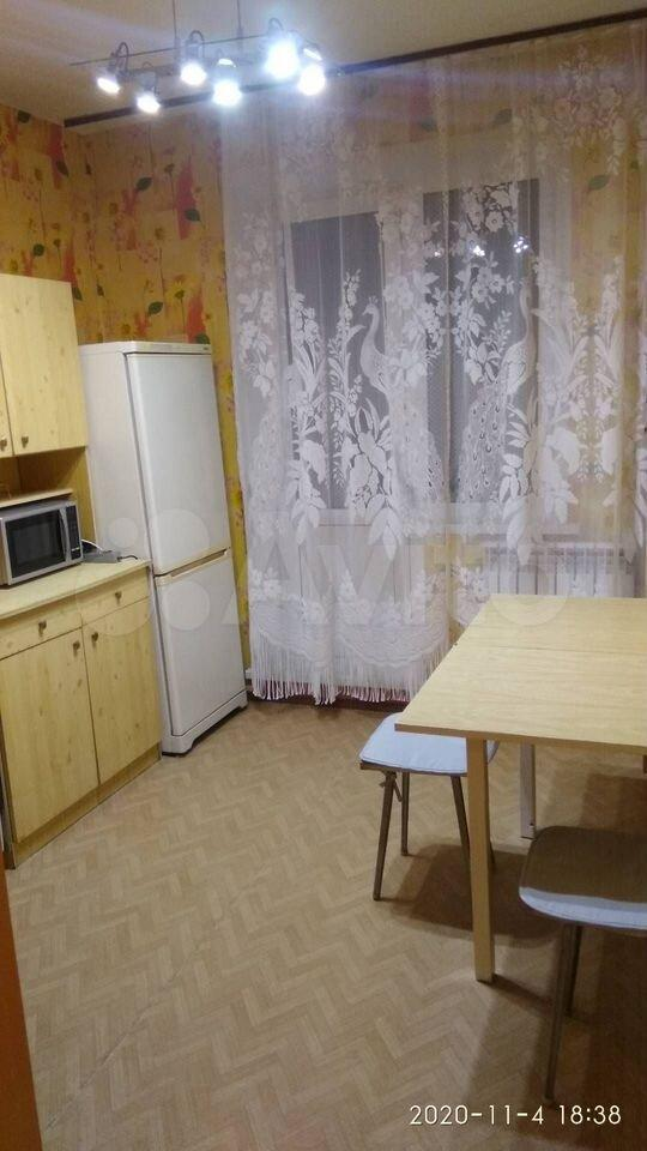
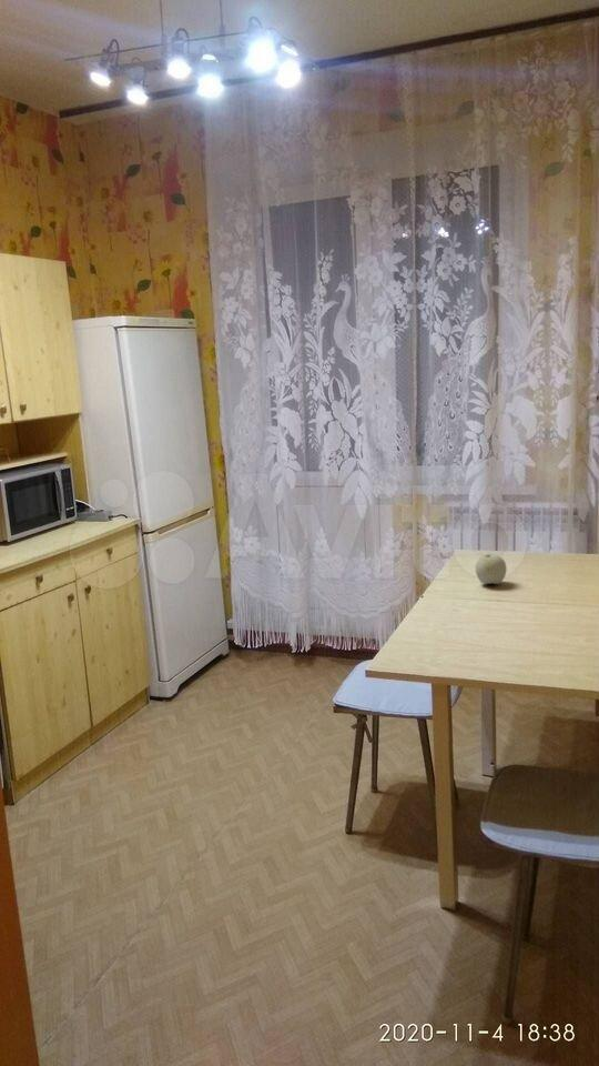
+ fruit (490, 569)
